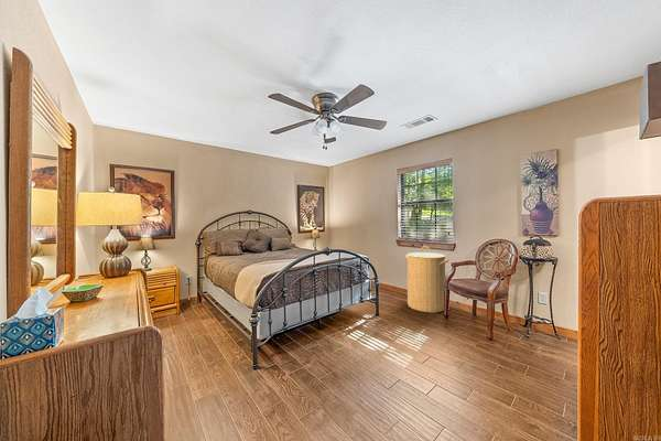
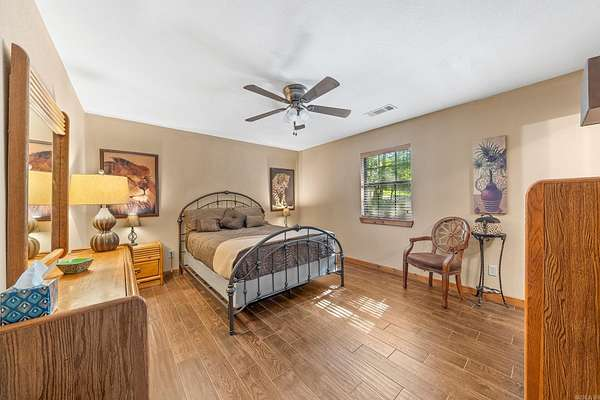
- laundry hamper (425, 276)
